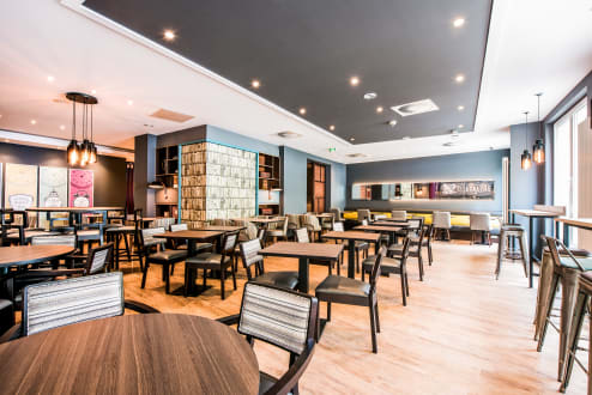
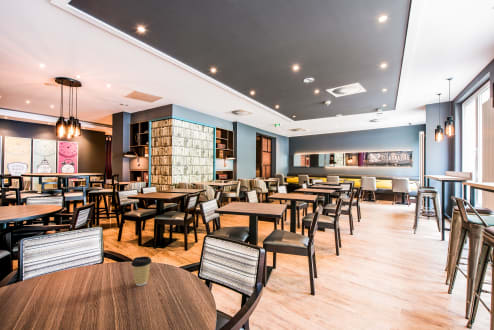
+ coffee cup (141, 270)
